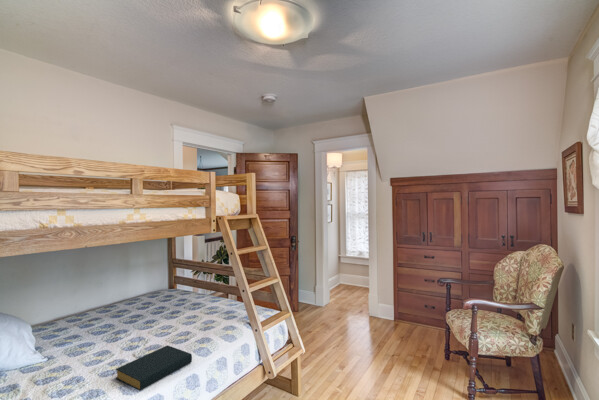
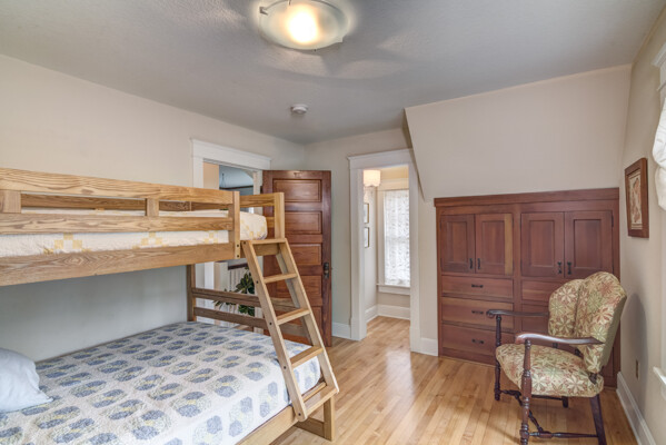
- hardback book (155, 365)
